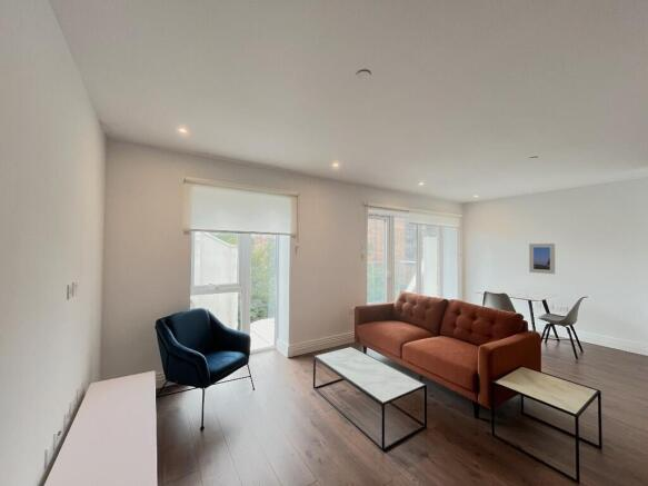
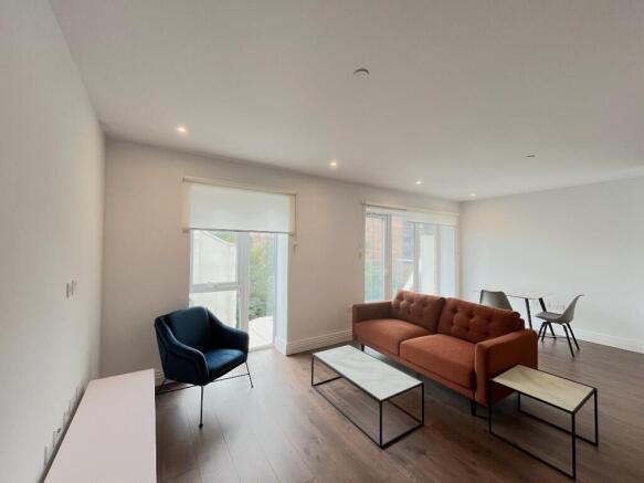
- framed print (541, 258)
